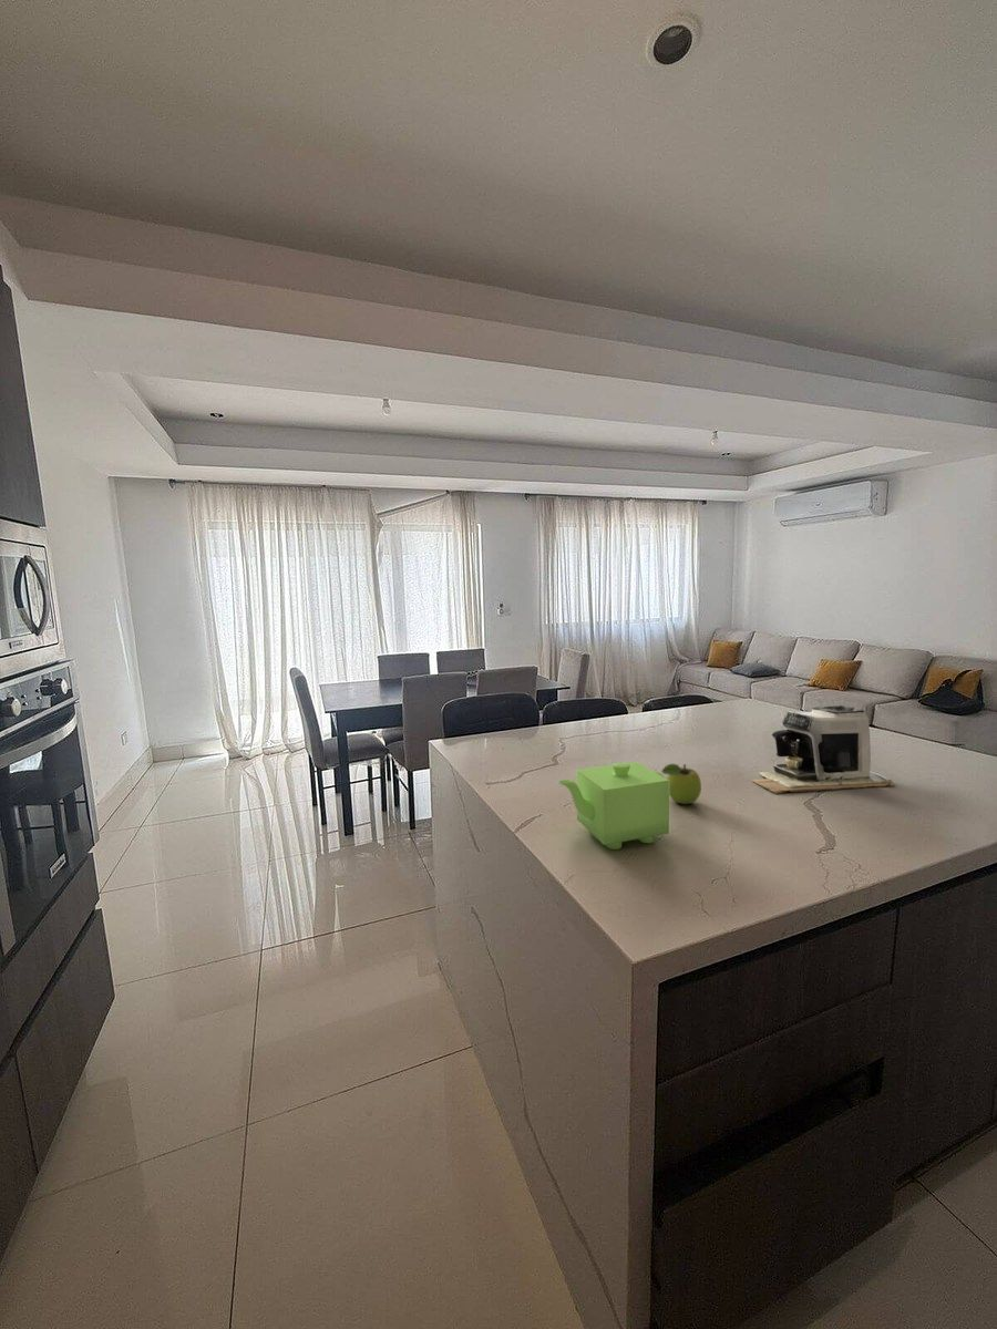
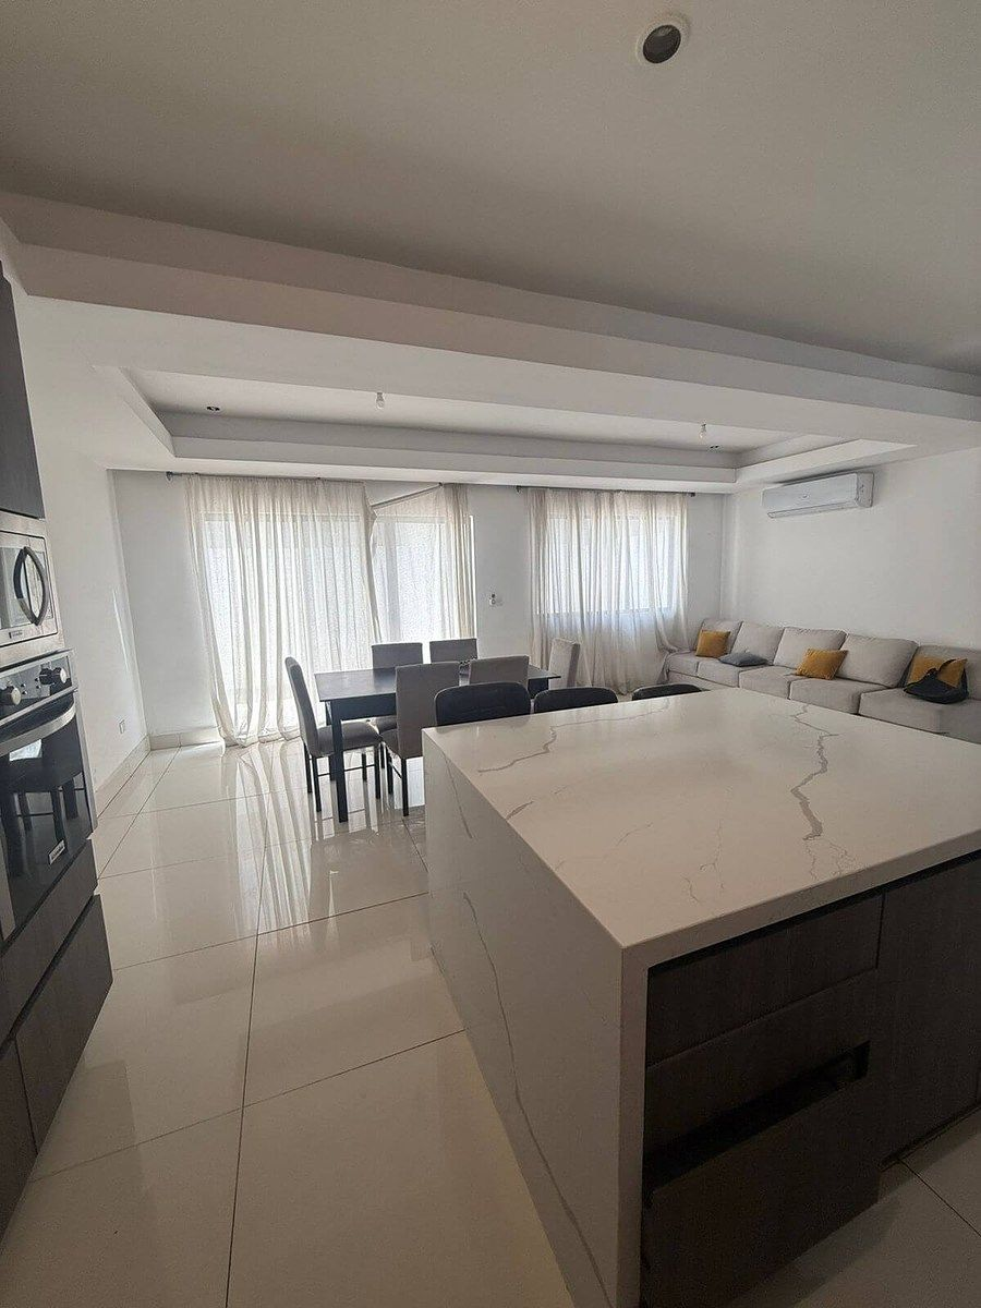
- fruit (680, 782)
- teapot (613, 801)
- coffee maker (825, 746)
